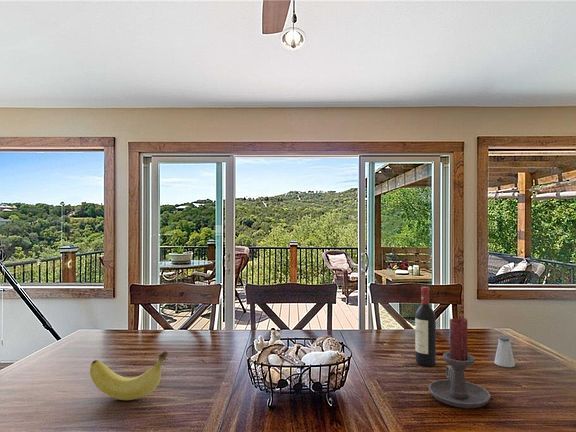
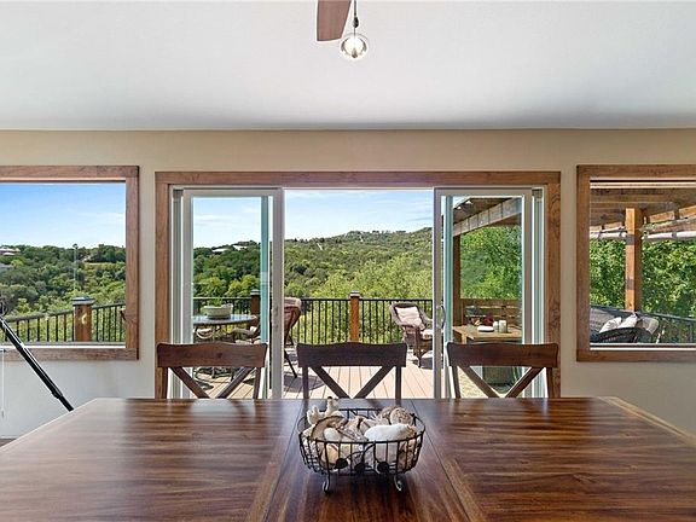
- banana (128, 378)
- wine bottle (425, 325)
- candle holder (456, 354)
- saltshaker (504, 350)
